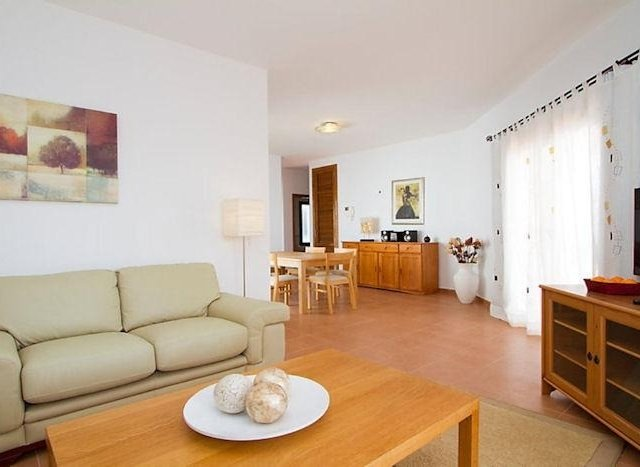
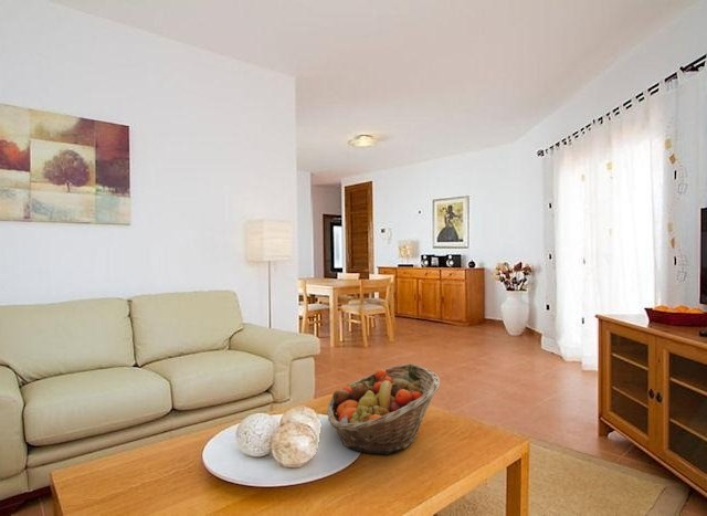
+ fruit basket (382, 403)
